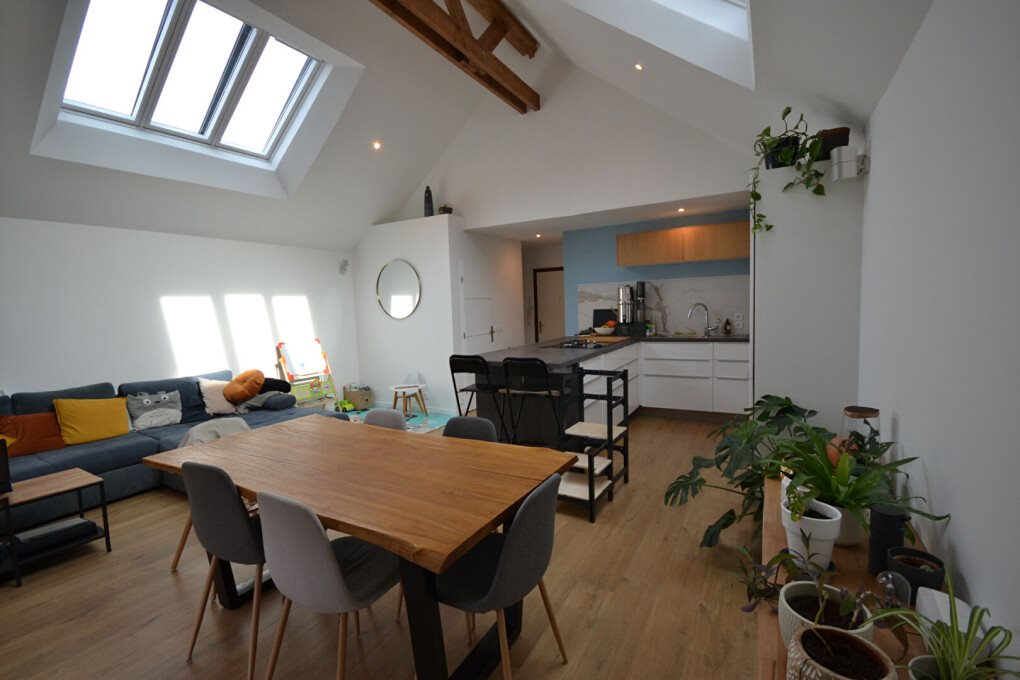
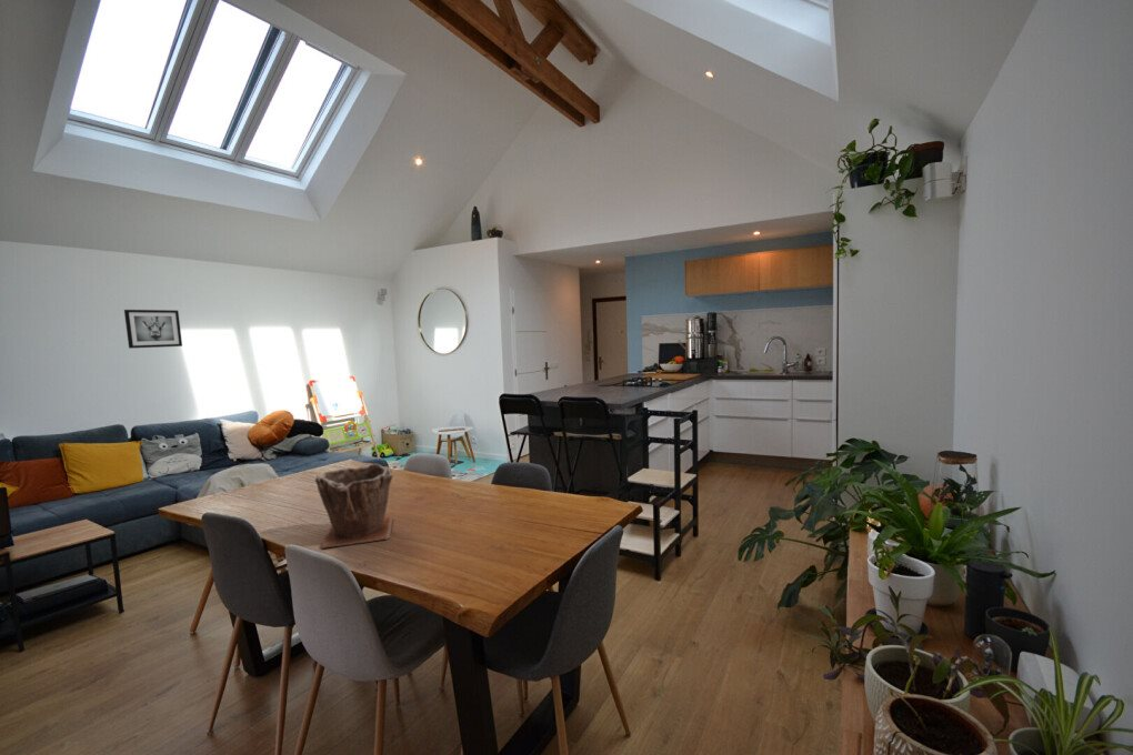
+ plant pot (355, 501)
+ wall art (153, 329)
